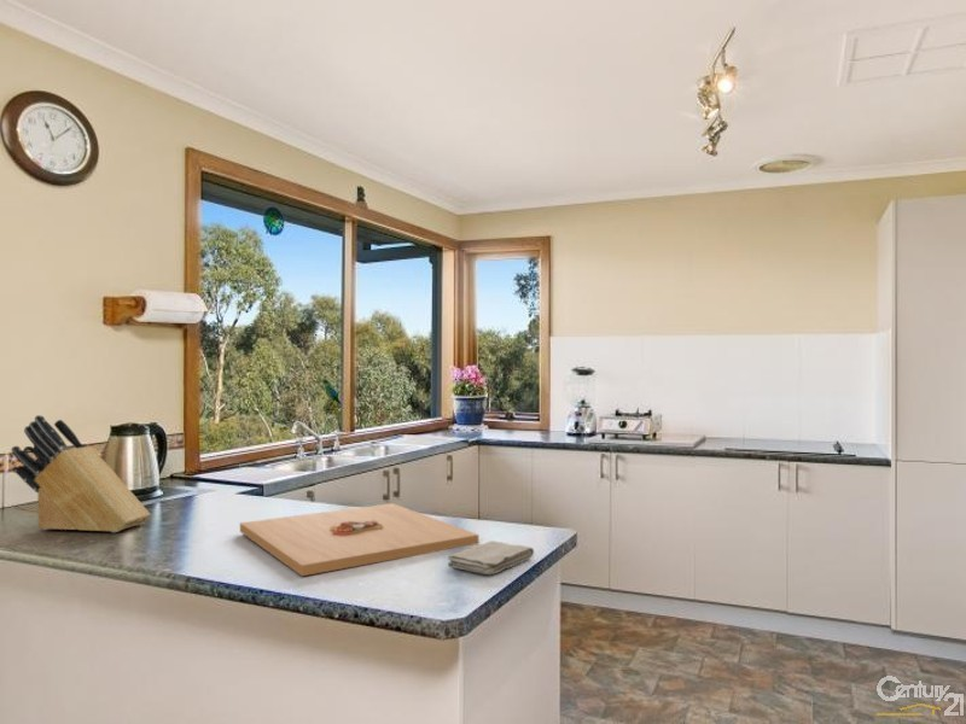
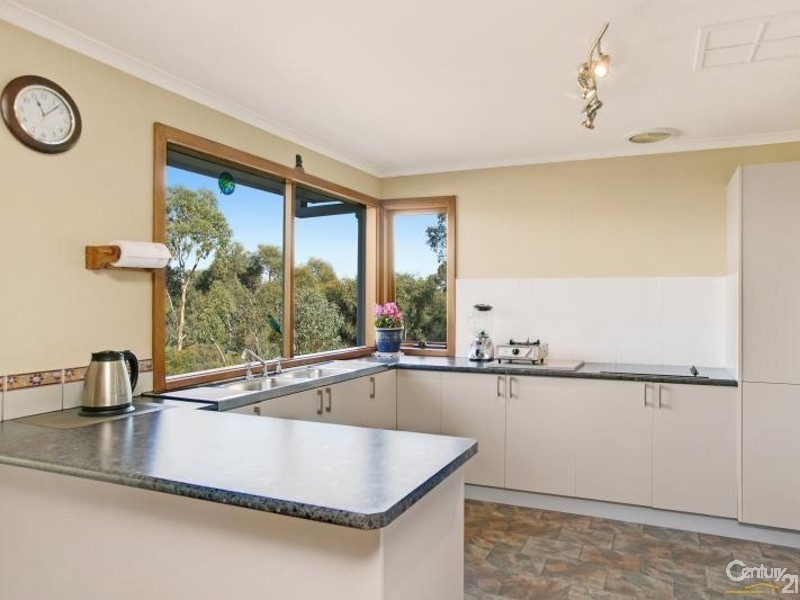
- knife block (80, 471)
- washcloth (490, 555)
- platter (355, 530)
